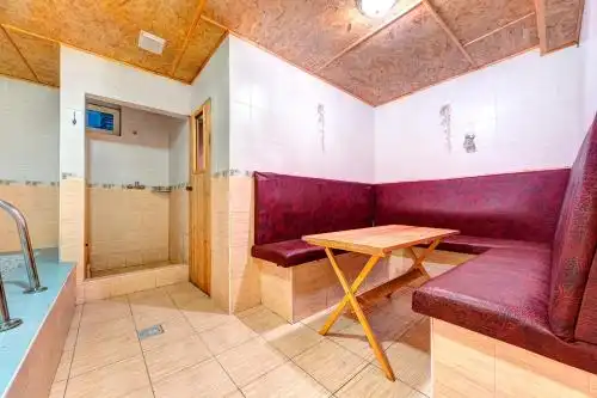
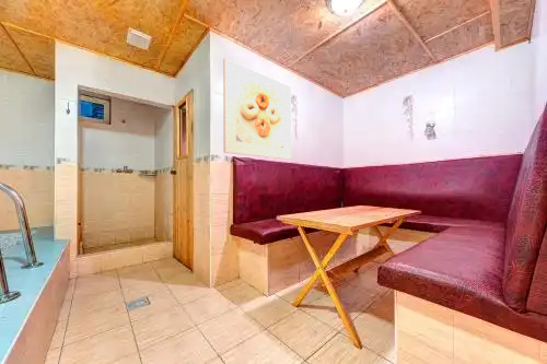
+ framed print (261, 115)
